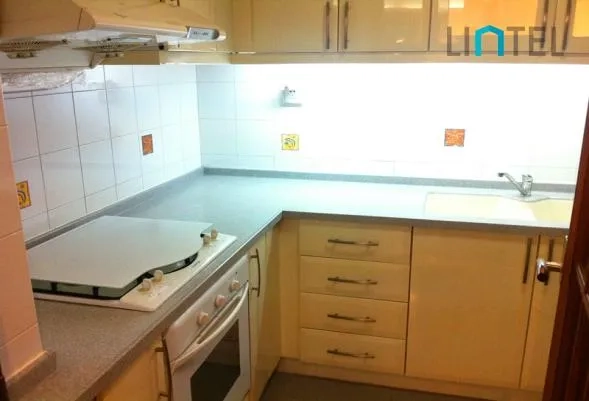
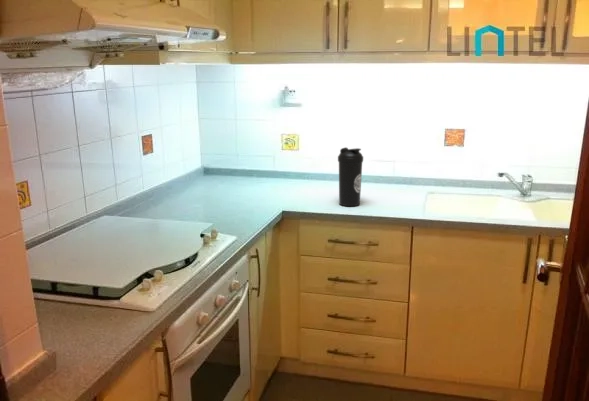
+ water bottle (350, 176)
